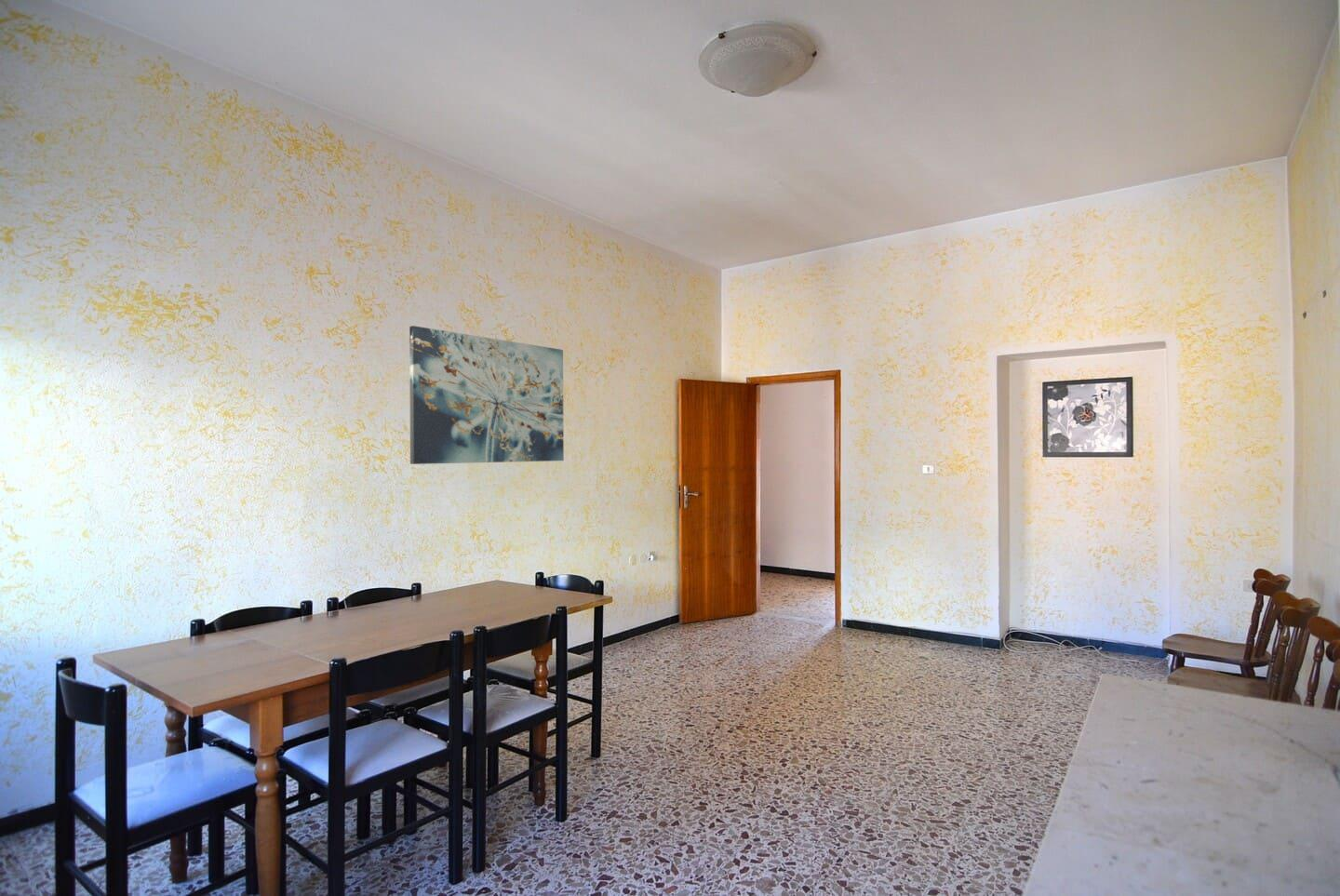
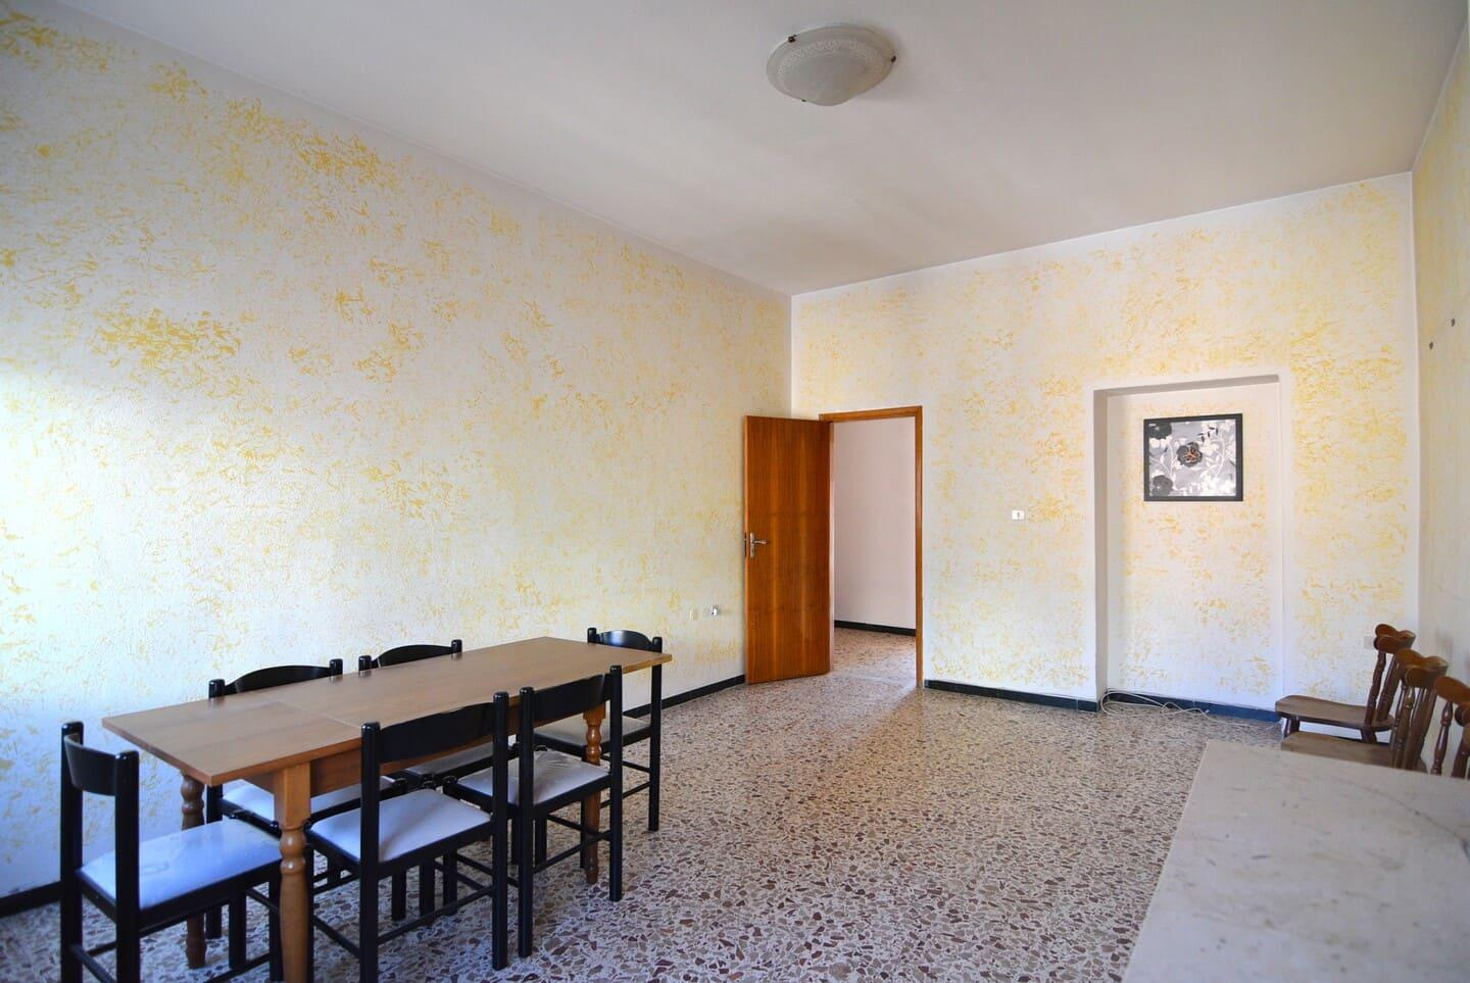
- wall art (494, 400)
